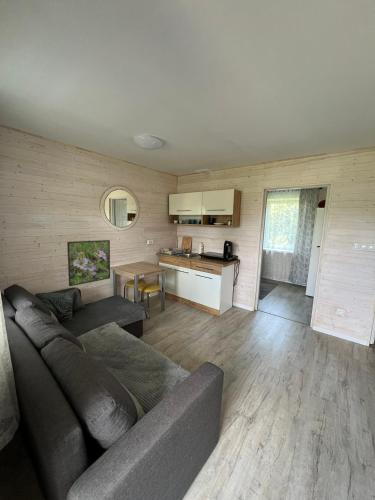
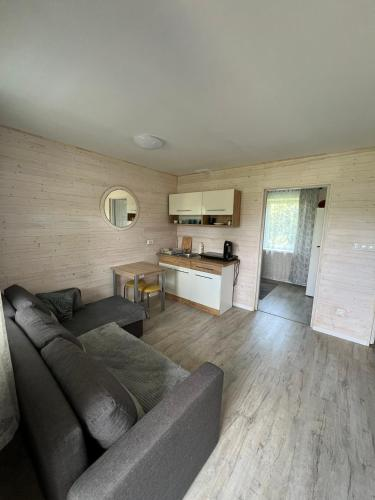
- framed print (90, 261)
